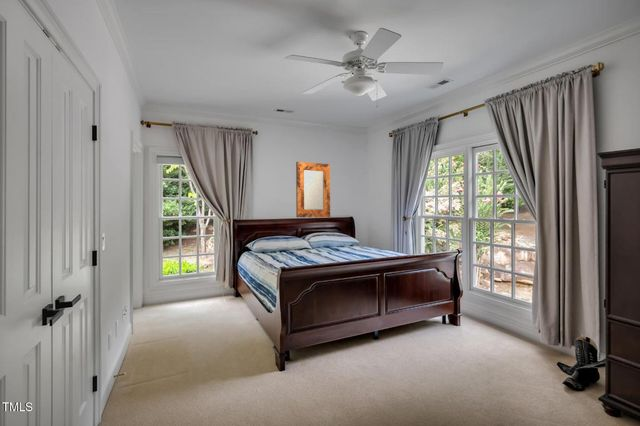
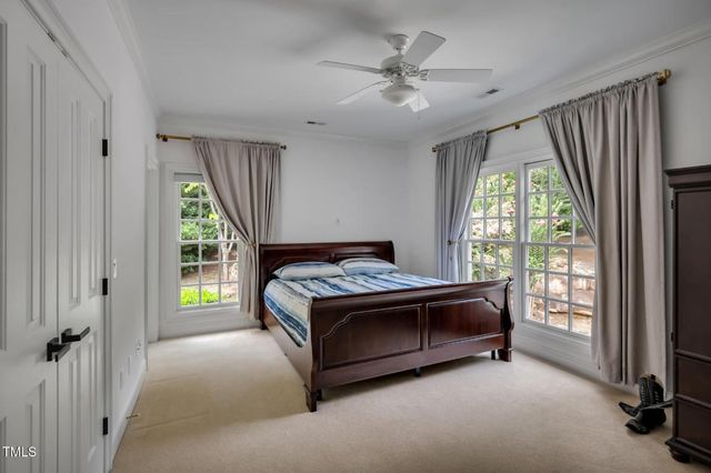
- home mirror (313, 190)
